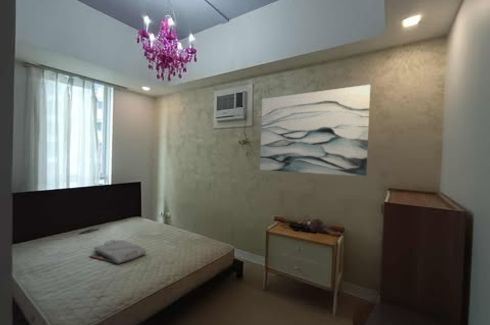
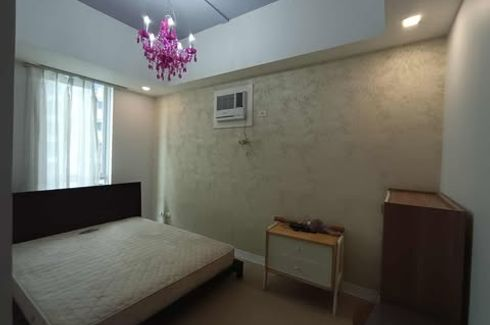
- wall art (307, 133)
- serving tray (116, 250)
